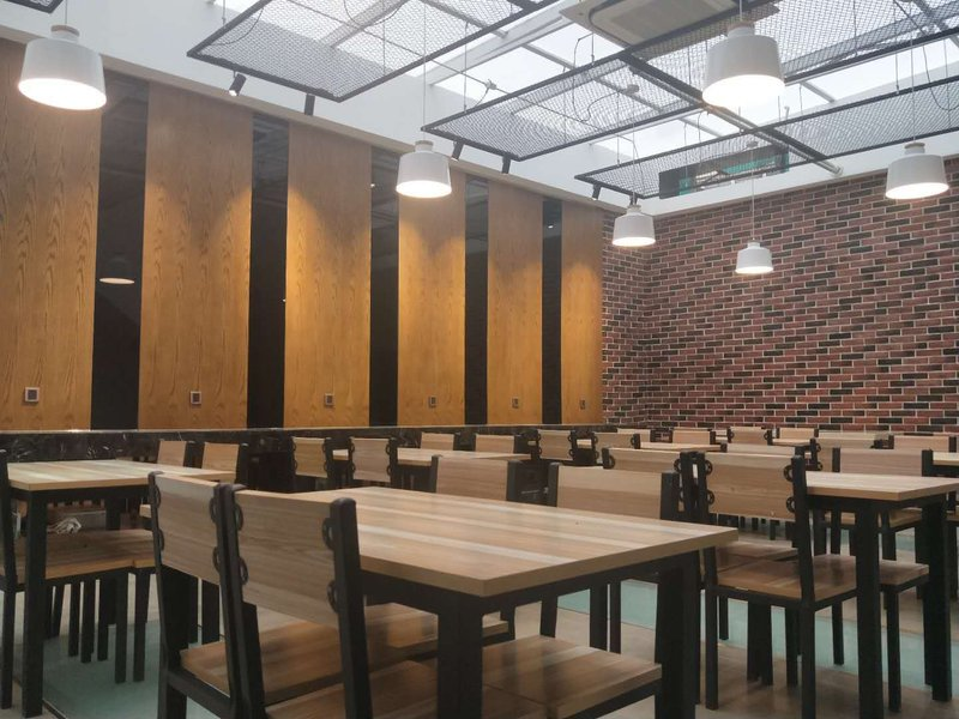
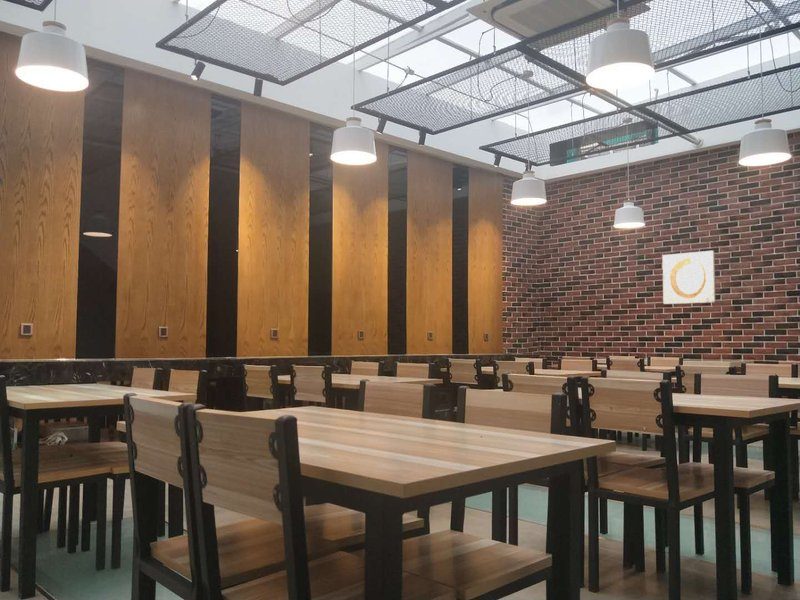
+ wall art (688, 278)
